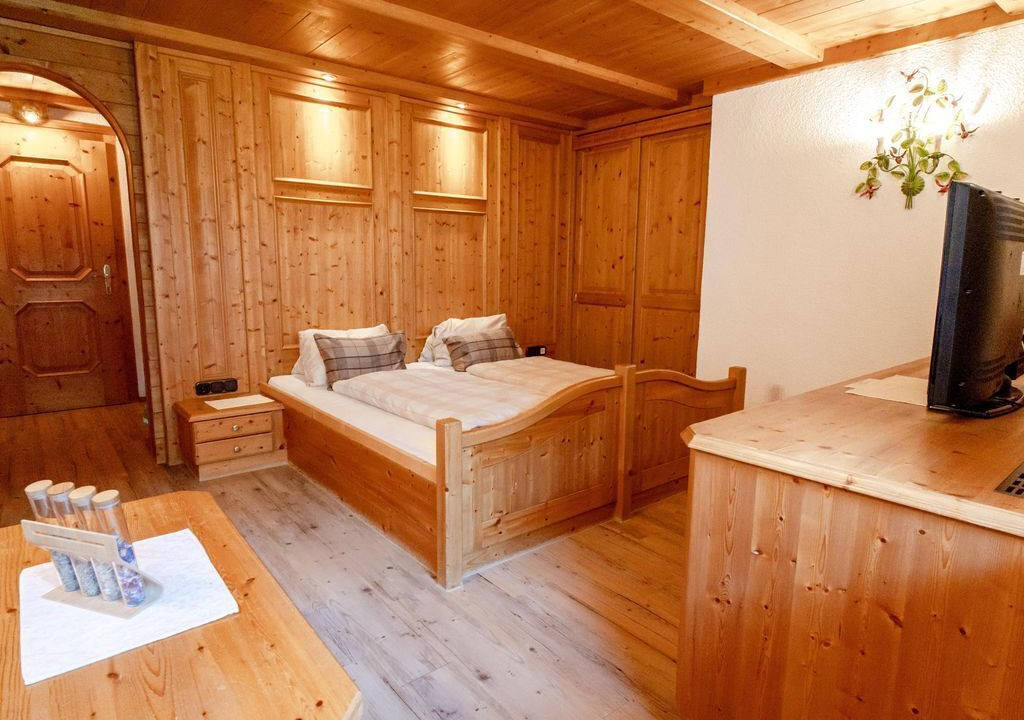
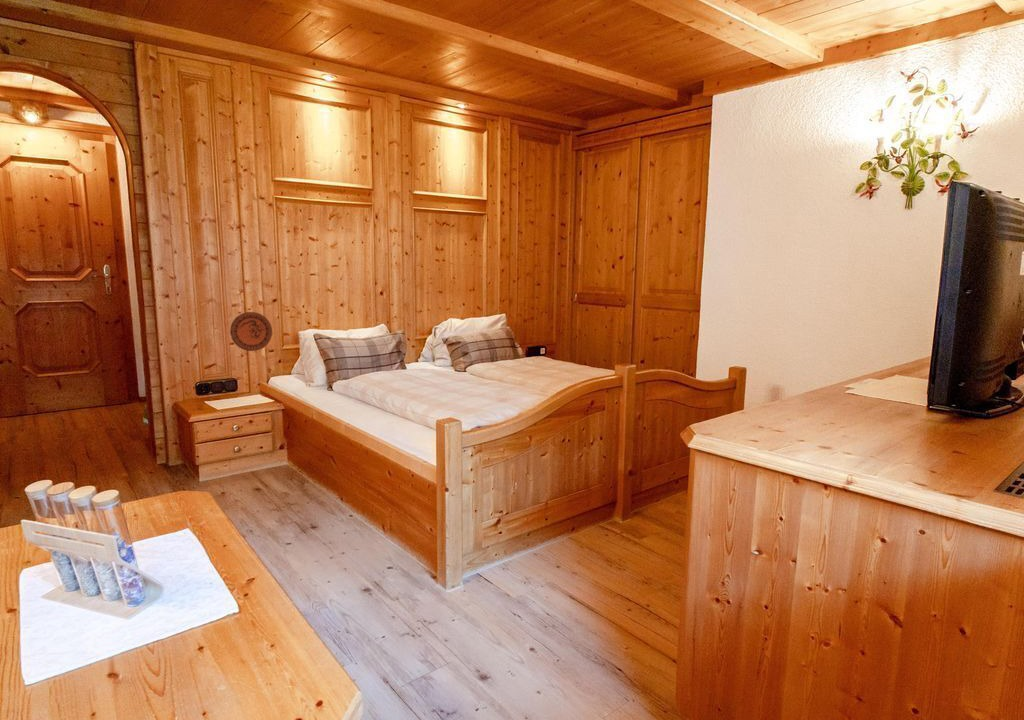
+ decorative plate (251, 331)
